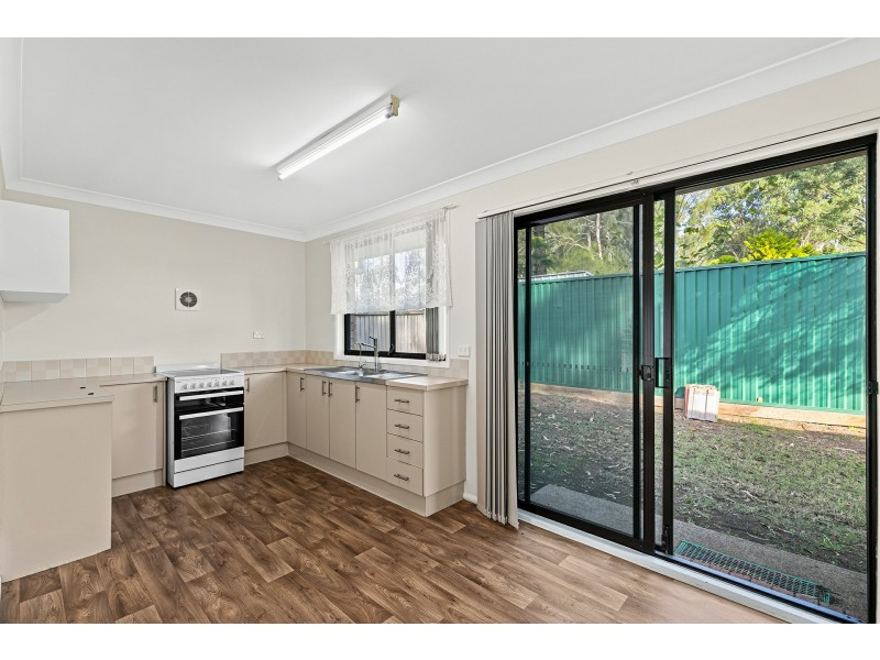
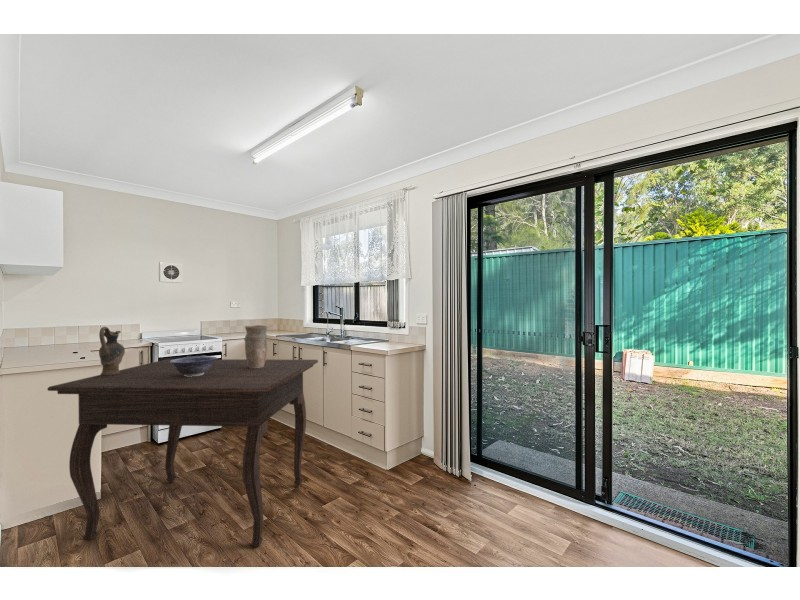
+ decorative bowl (194, 366)
+ vase (256, 346)
+ ceramic pitcher (110, 349)
+ dining table (206, 425)
